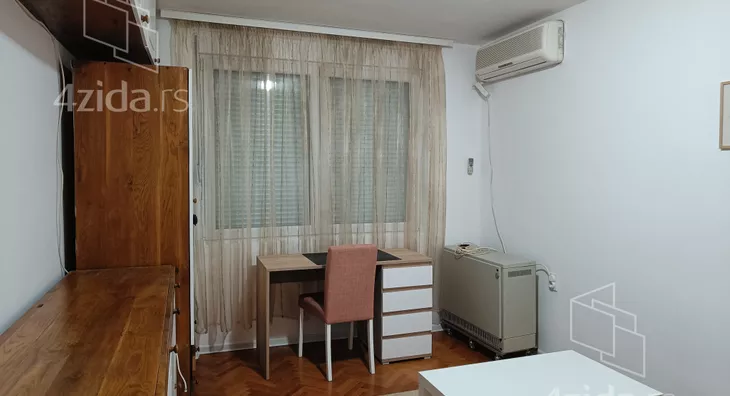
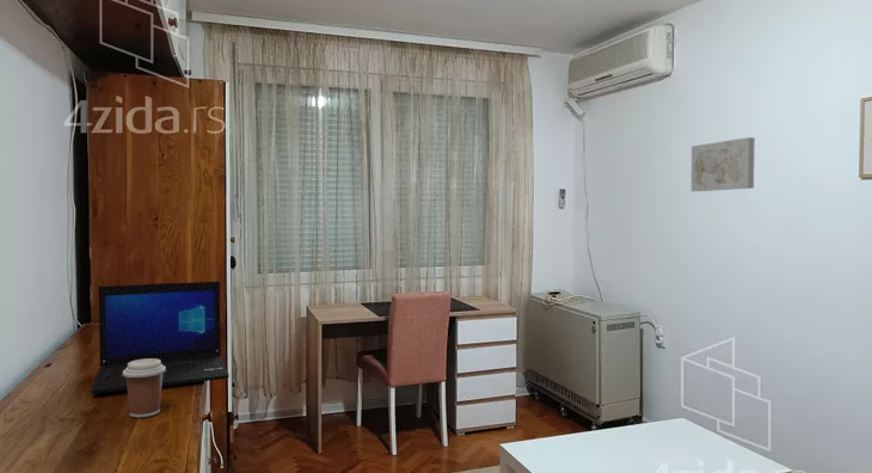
+ wall art (720, 166)
+ laptop (161, 331)
+ coffee cup (145, 387)
